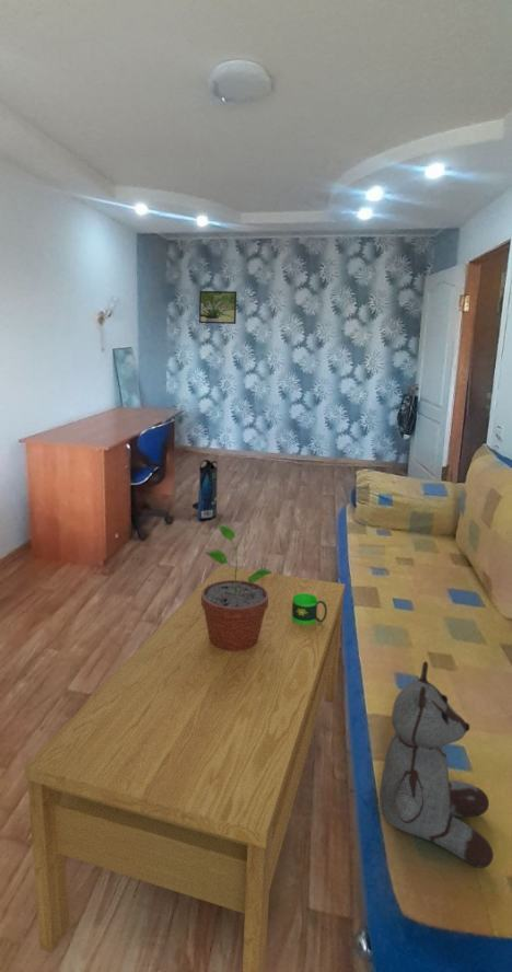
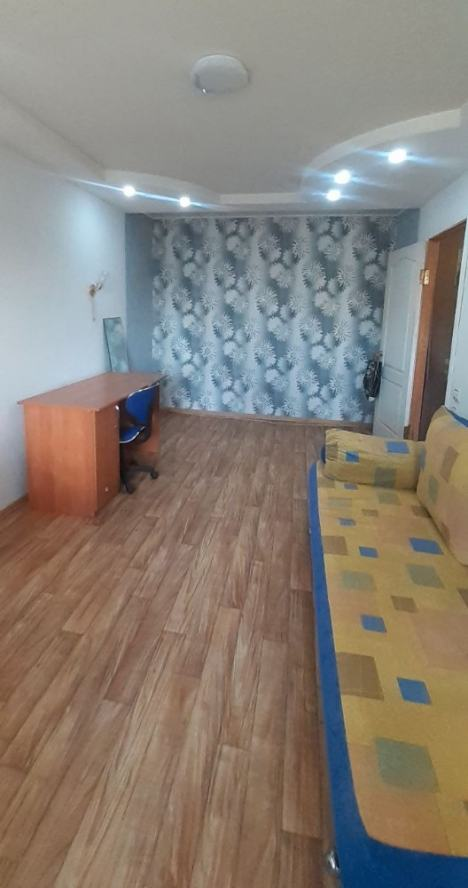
- stuffed bear (441, 754)
- potted plant (235, 586)
- coffee table (231, 719)
- mug (310, 609)
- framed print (218, 306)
- pouch (203, 488)
